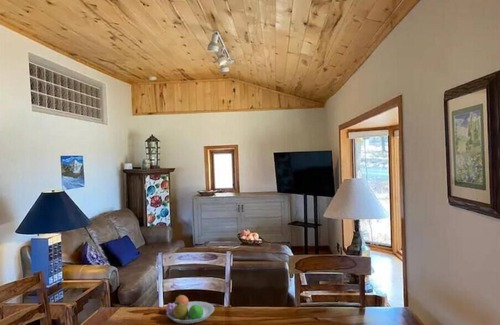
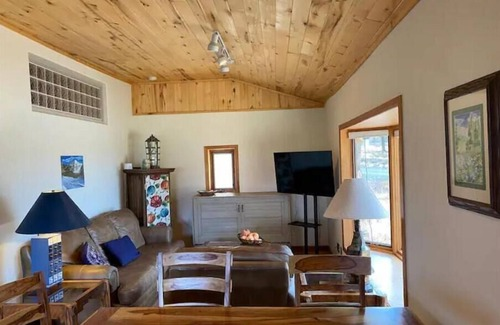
- fruit bowl (190, 306)
